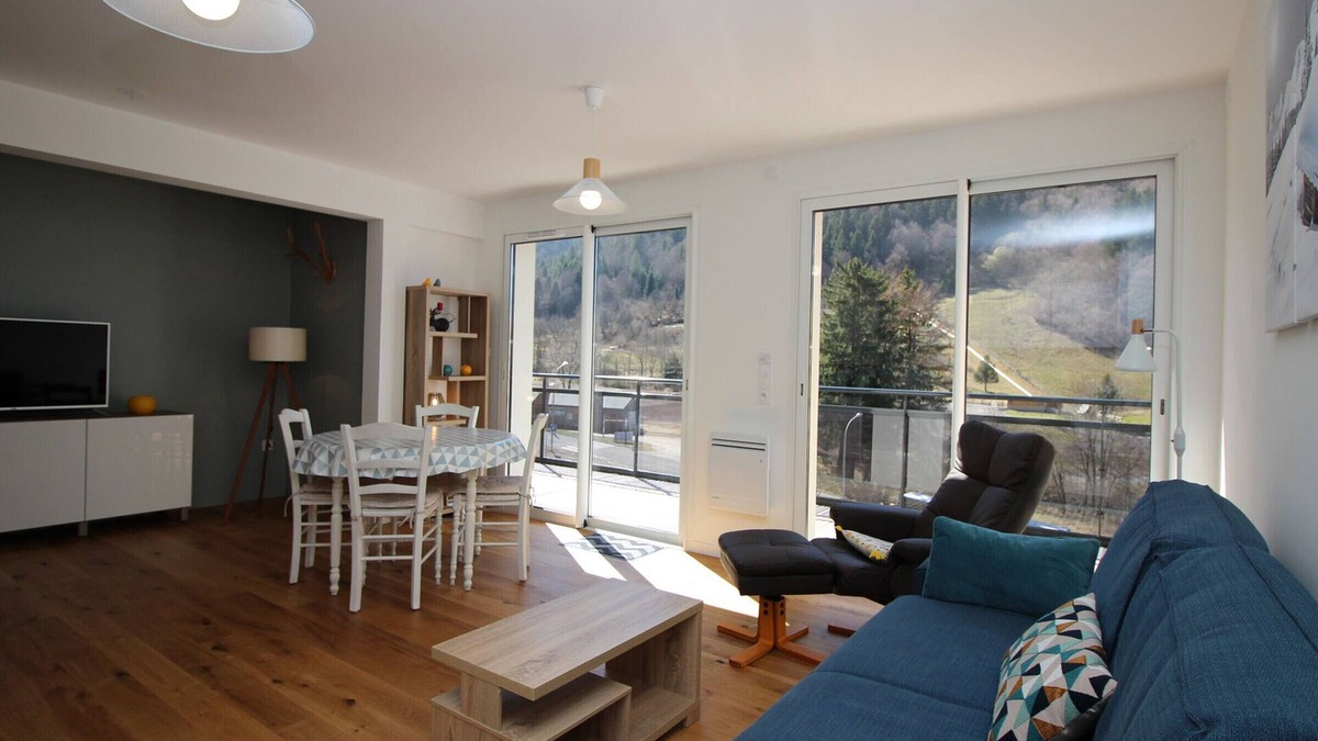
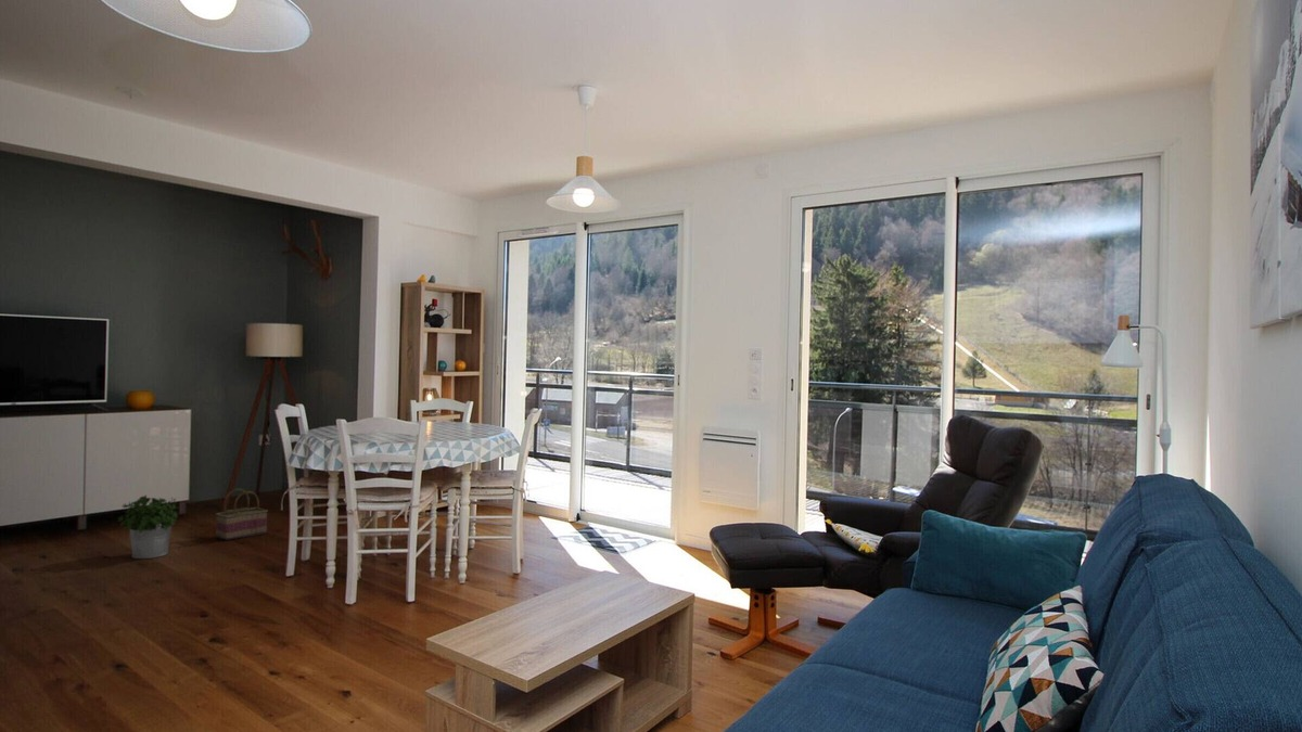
+ basket (242, 512)
+ potted plant (149, 525)
